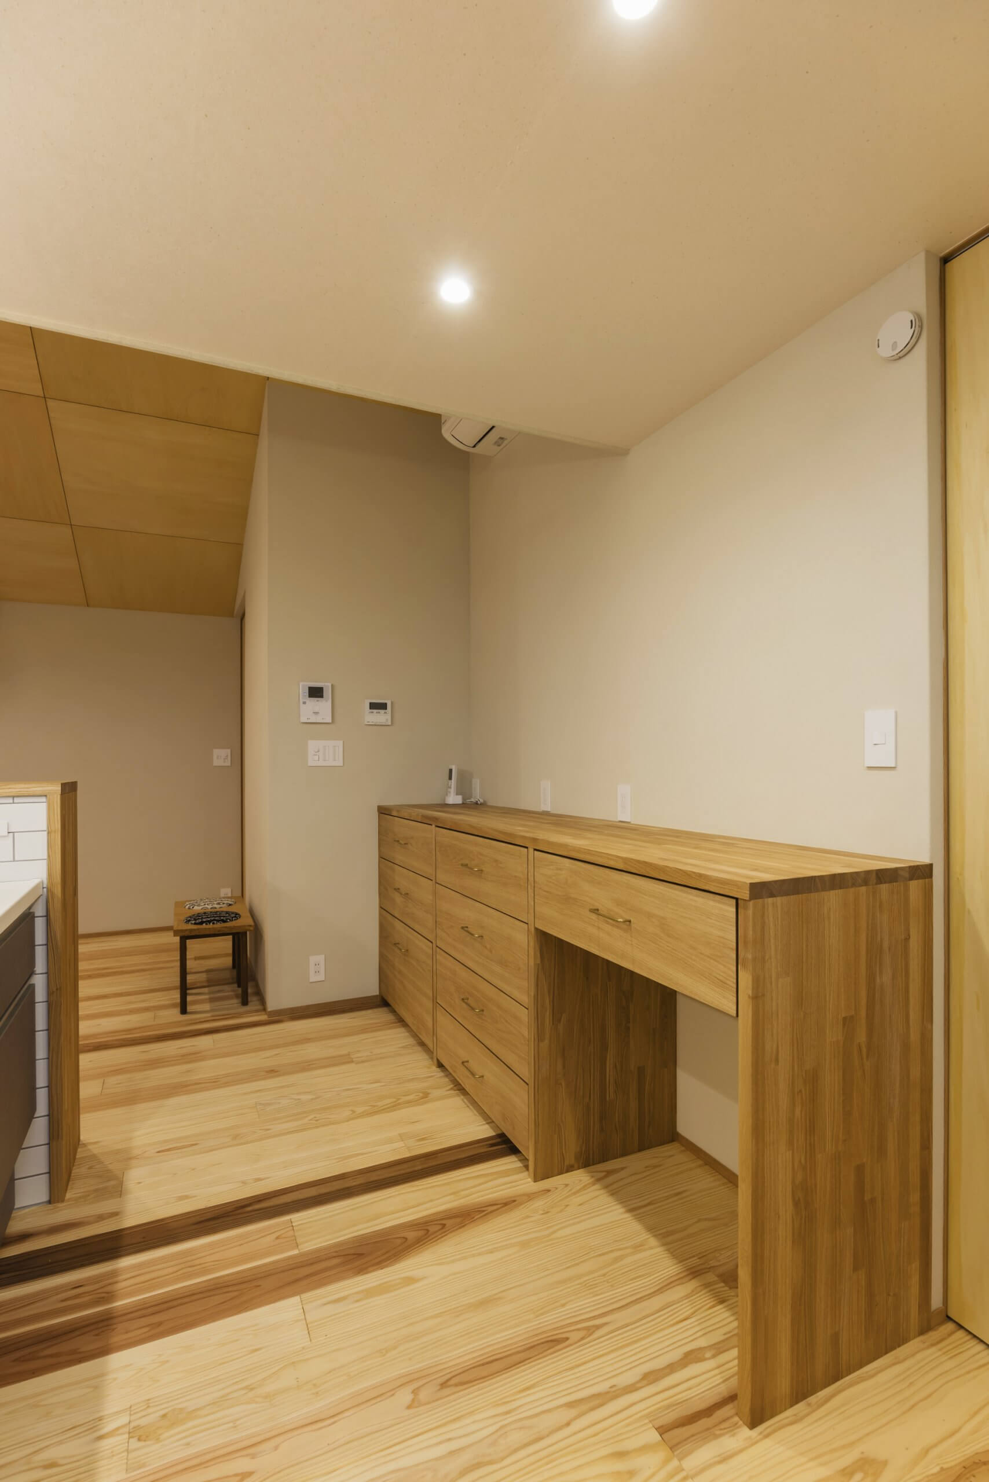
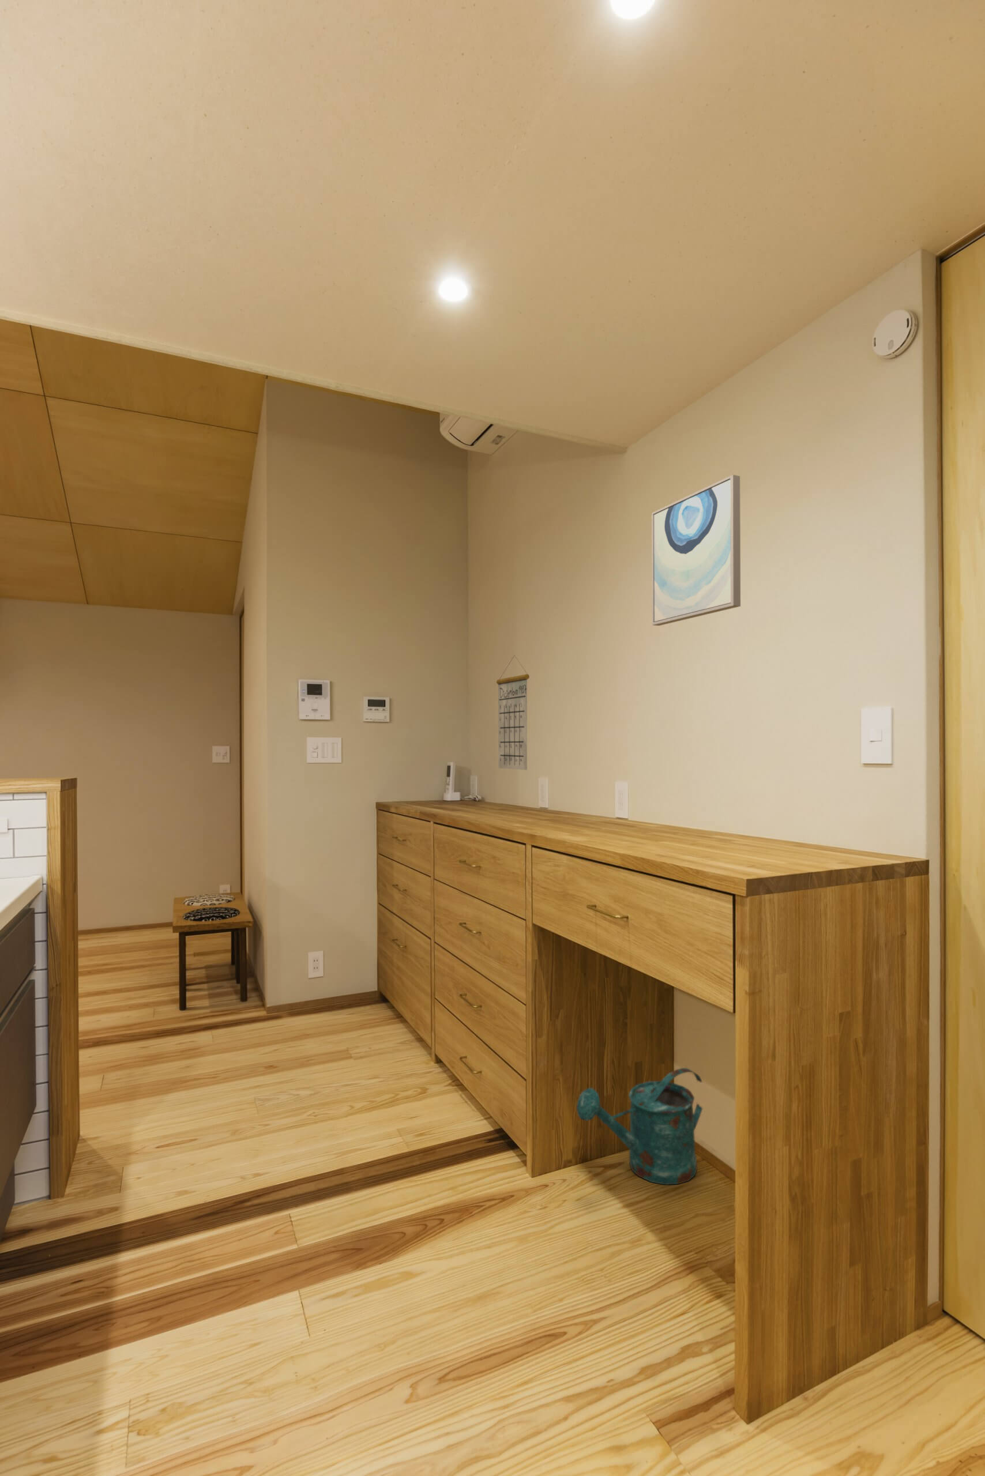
+ wall art (693, 556)
+ calendar (512, 711)
+ watering can (643, 1124)
